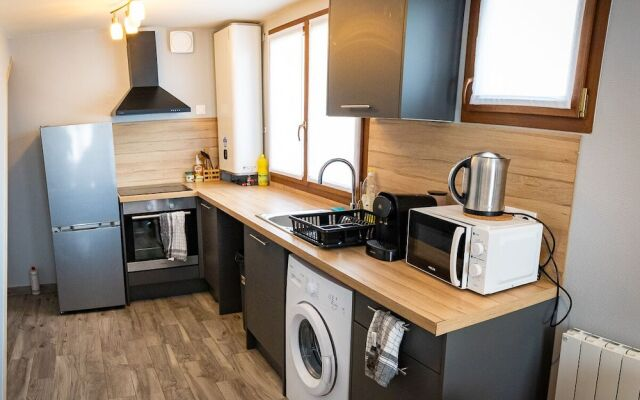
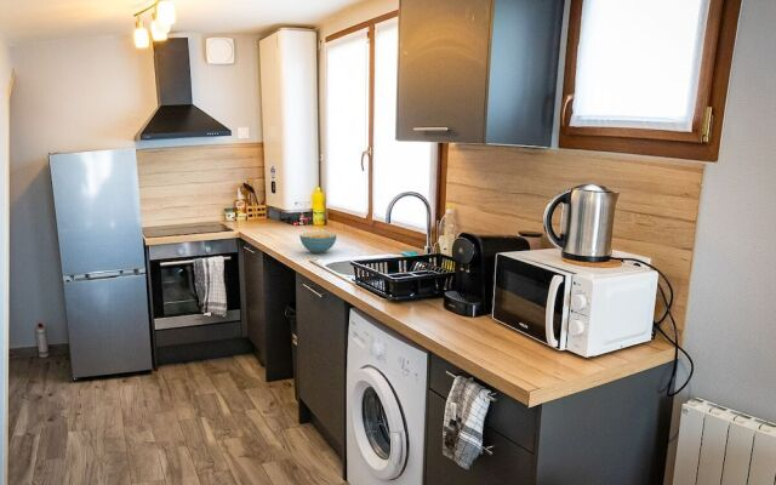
+ cereal bowl (318, 242)
